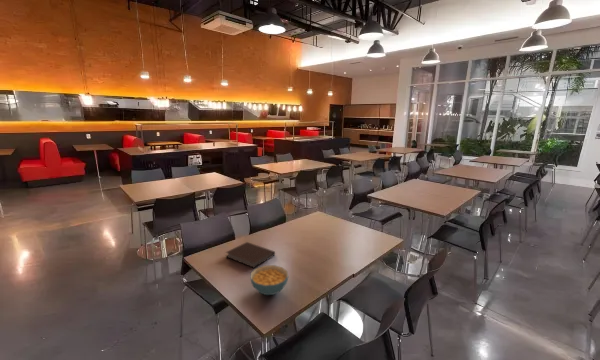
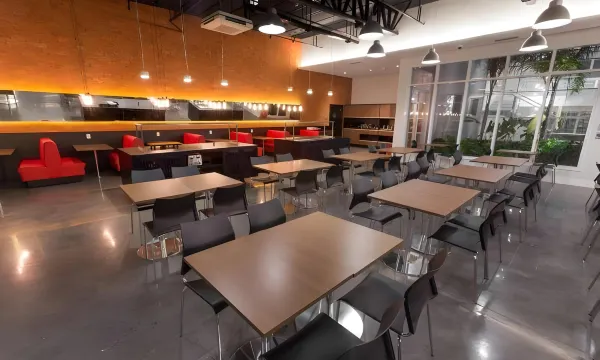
- notebook (250, 253)
- cereal bowl (269, 283)
